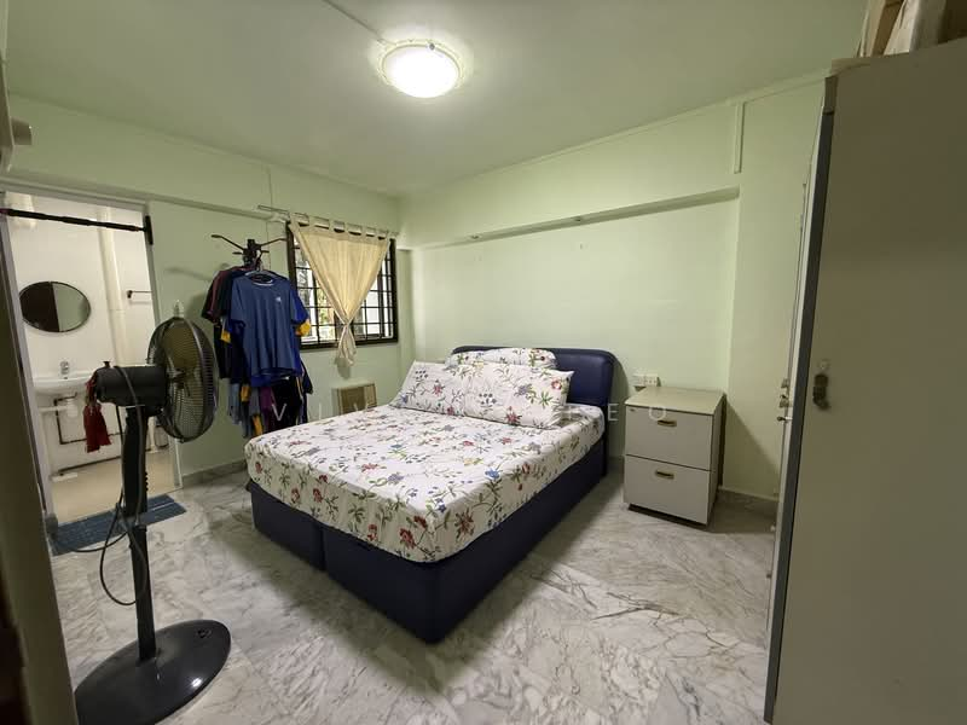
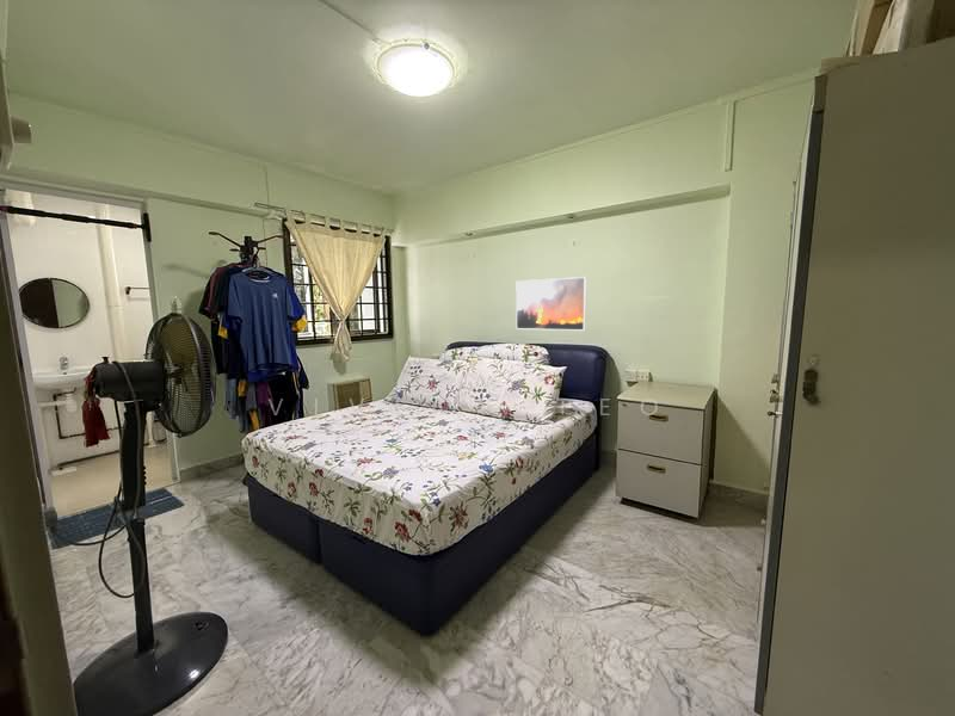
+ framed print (549, 304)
